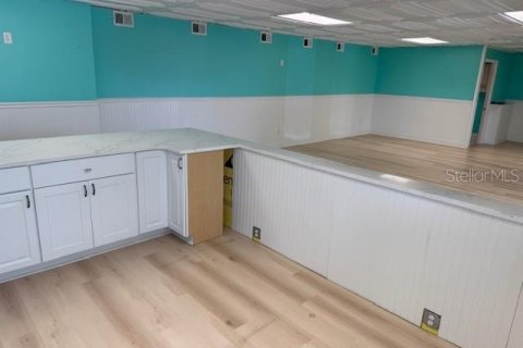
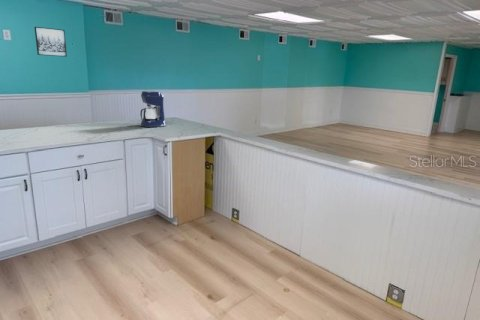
+ wall art (51, 42)
+ coffee maker (153, 108)
